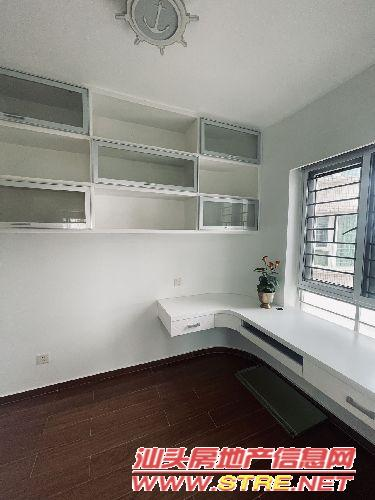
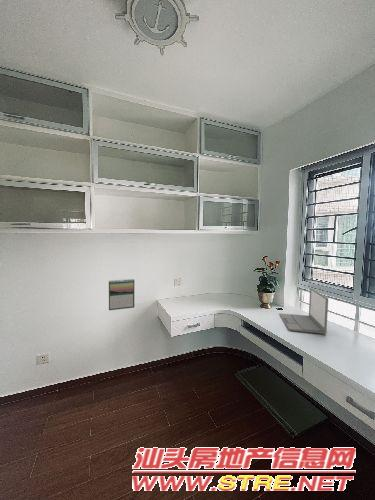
+ laptop (301, 315)
+ calendar (121, 294)
